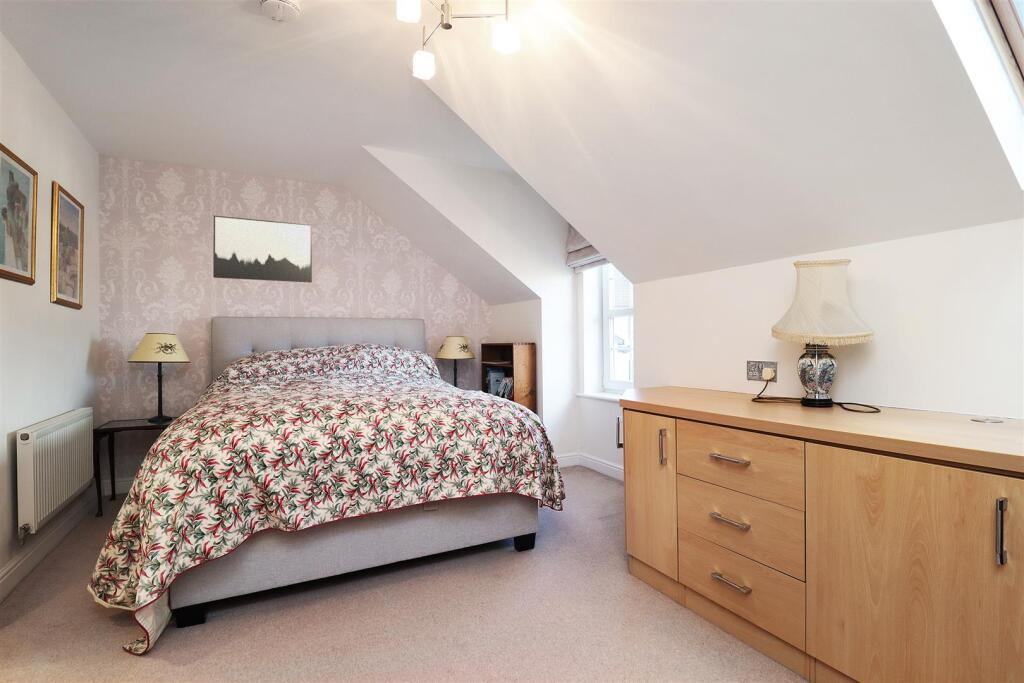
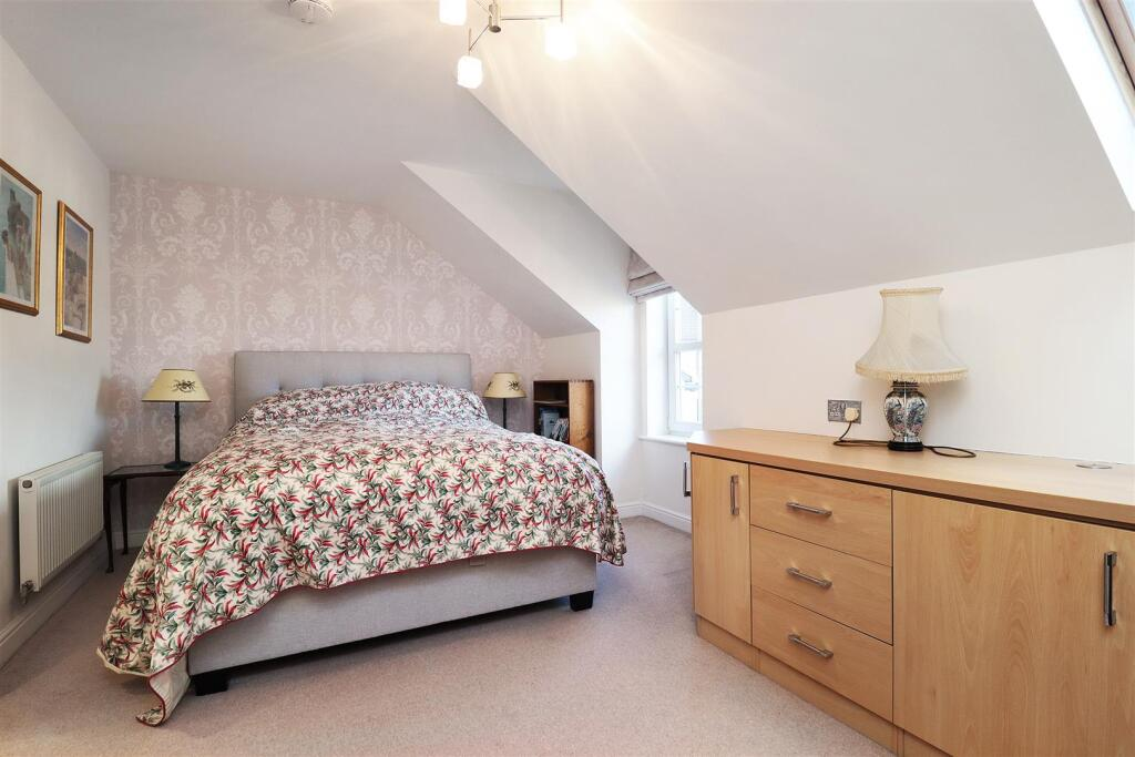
- wall art (264, 250)
